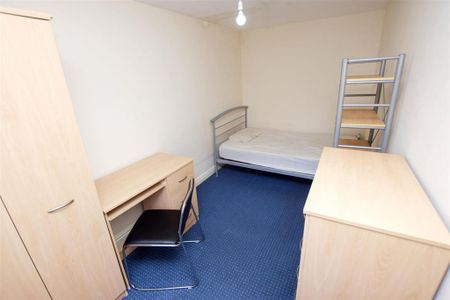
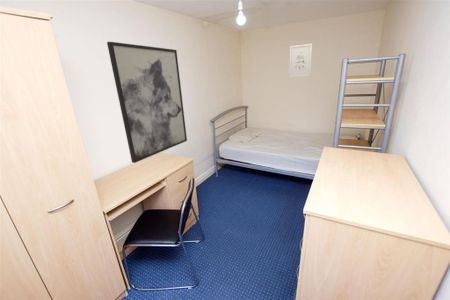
+ wall art (300, 61)
+ wall art (155, 102)
